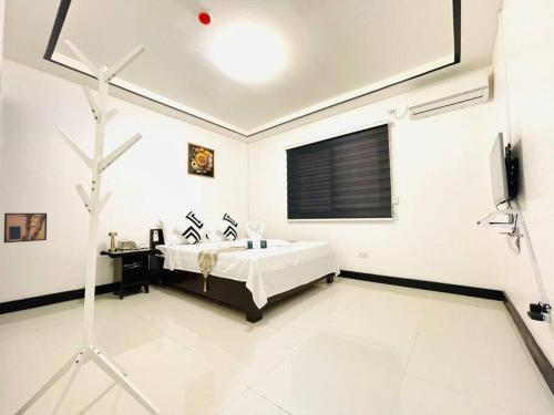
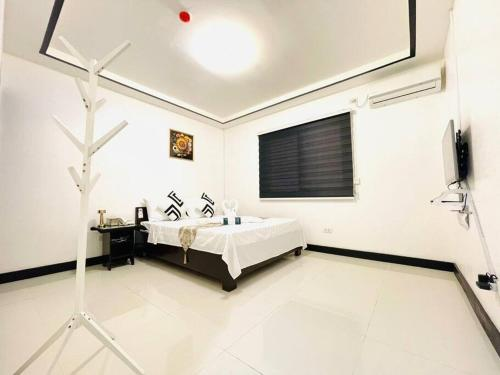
- wall art (25, 227)
